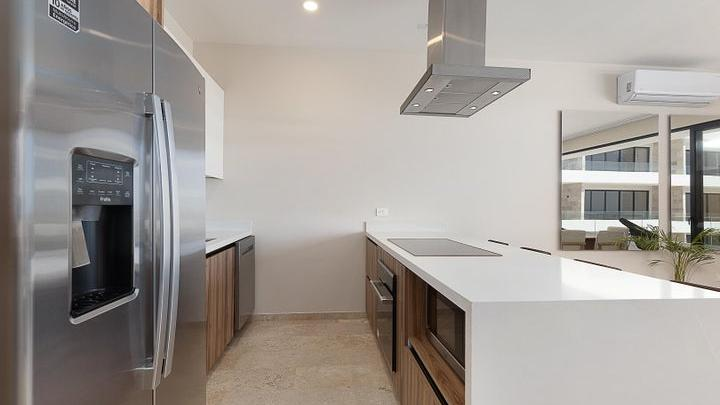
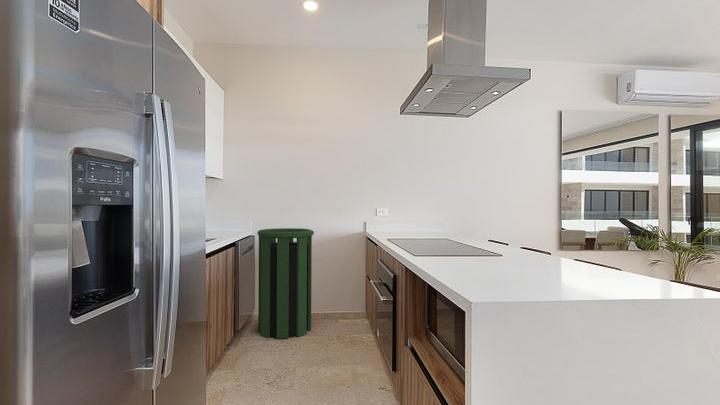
+ trash can (285, 279)
